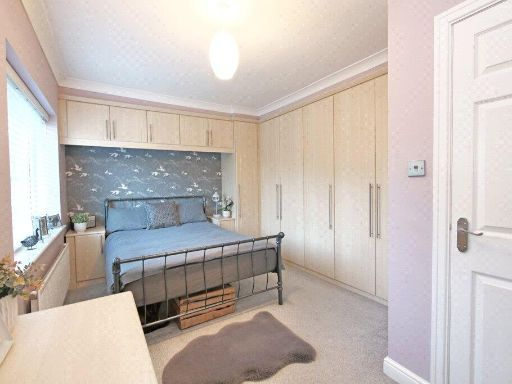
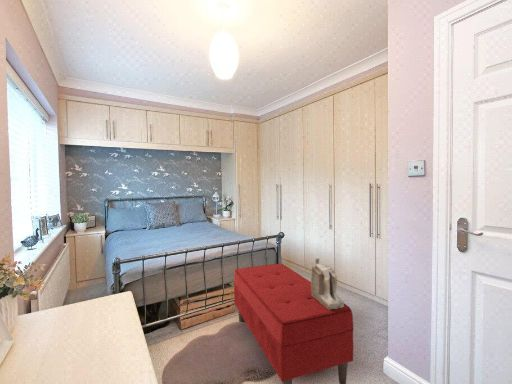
+ bench (282, 315)
+ decorative box (326, 281)
